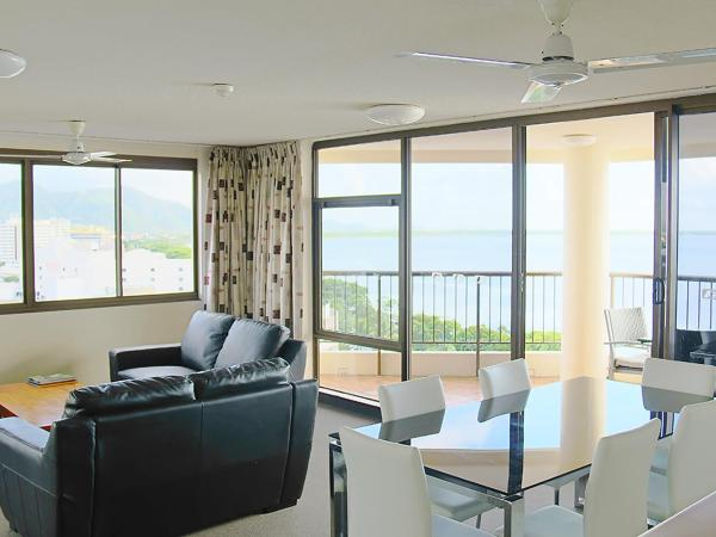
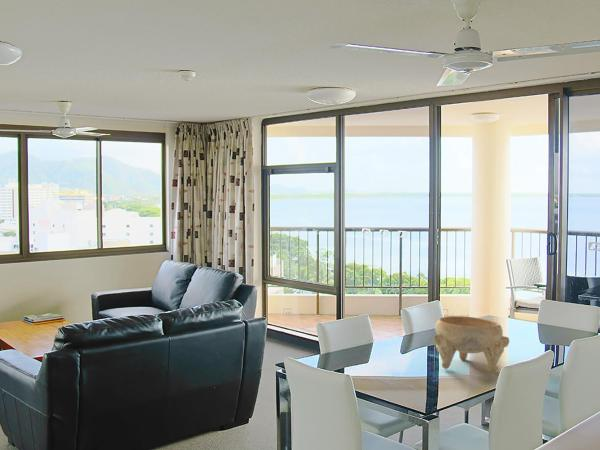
+ decorative bowl (469, 344)
